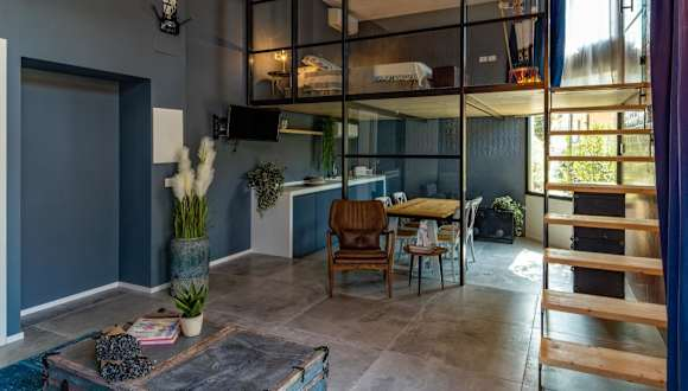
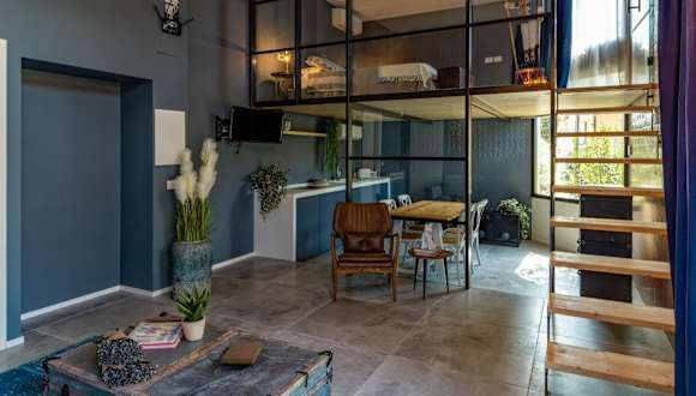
+ notebook (242, 352)
